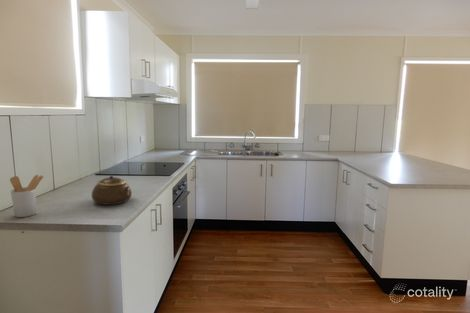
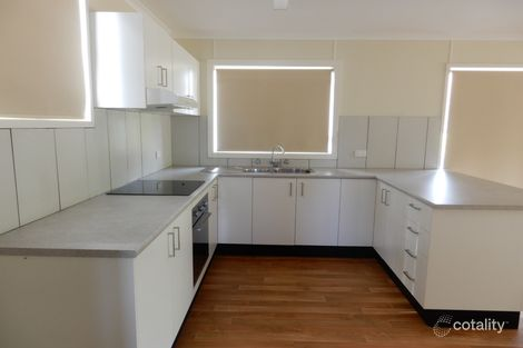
- teapot (113, 188)
- utensil holder (29, 194)
